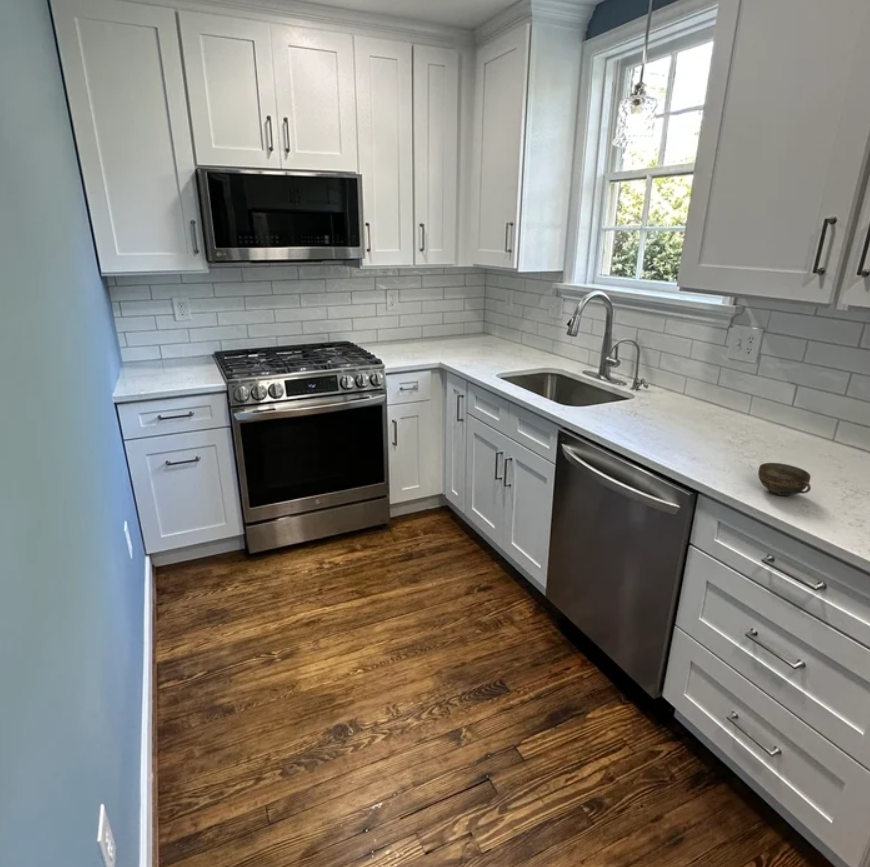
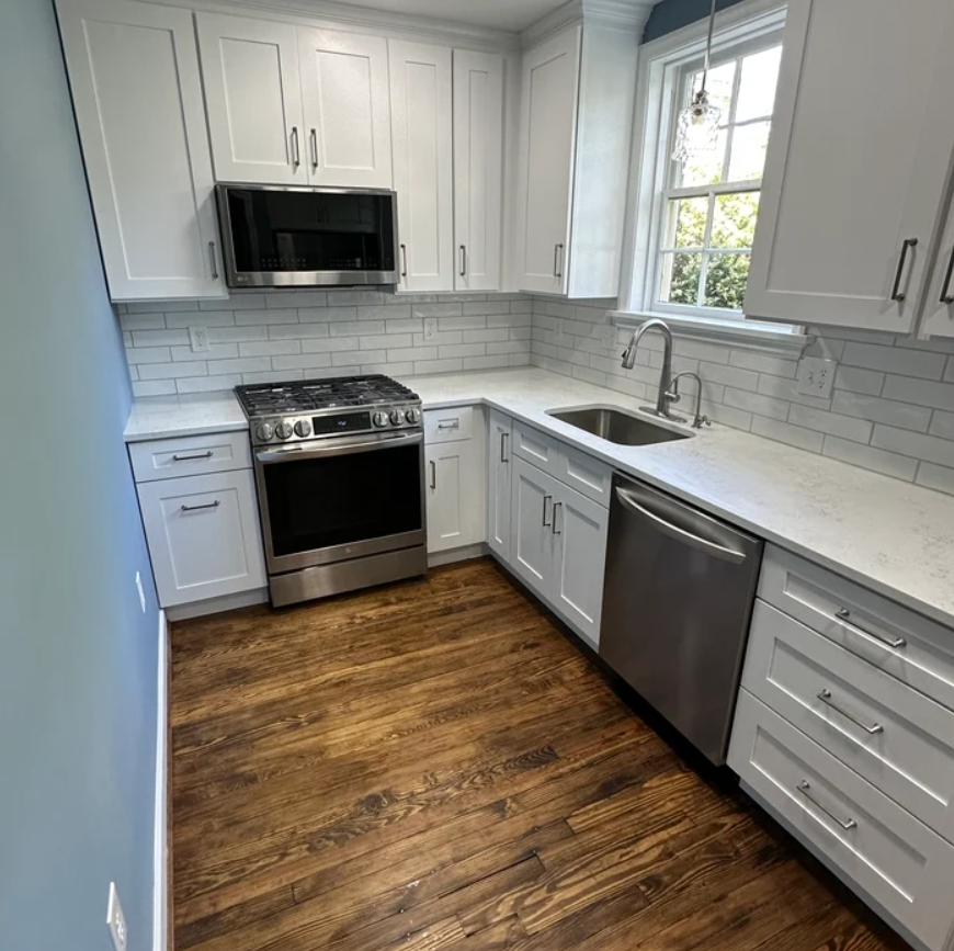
- cup (786, 483)
